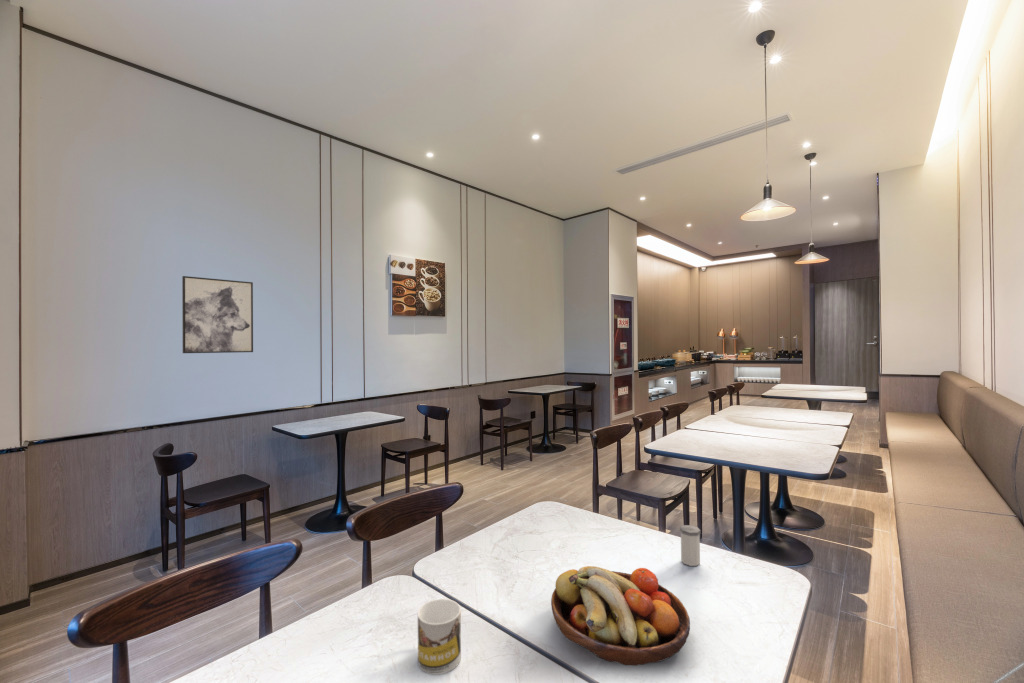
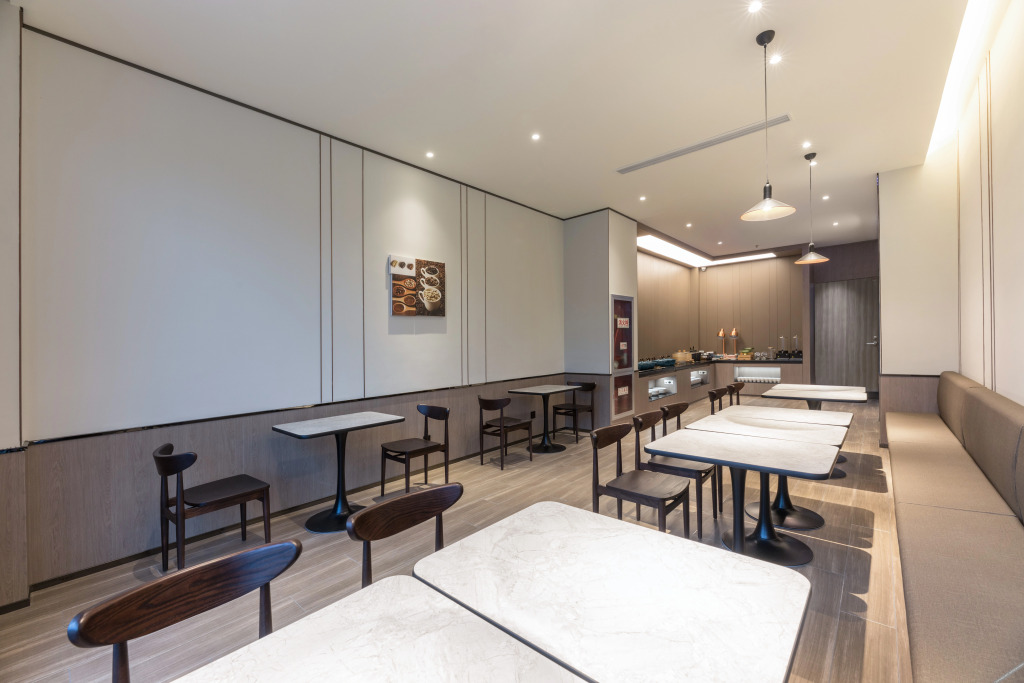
- wall art (219, 316)
- fruit bowl (618, 599)
- salt shaker (690, 545)
- mug (438, 629)
